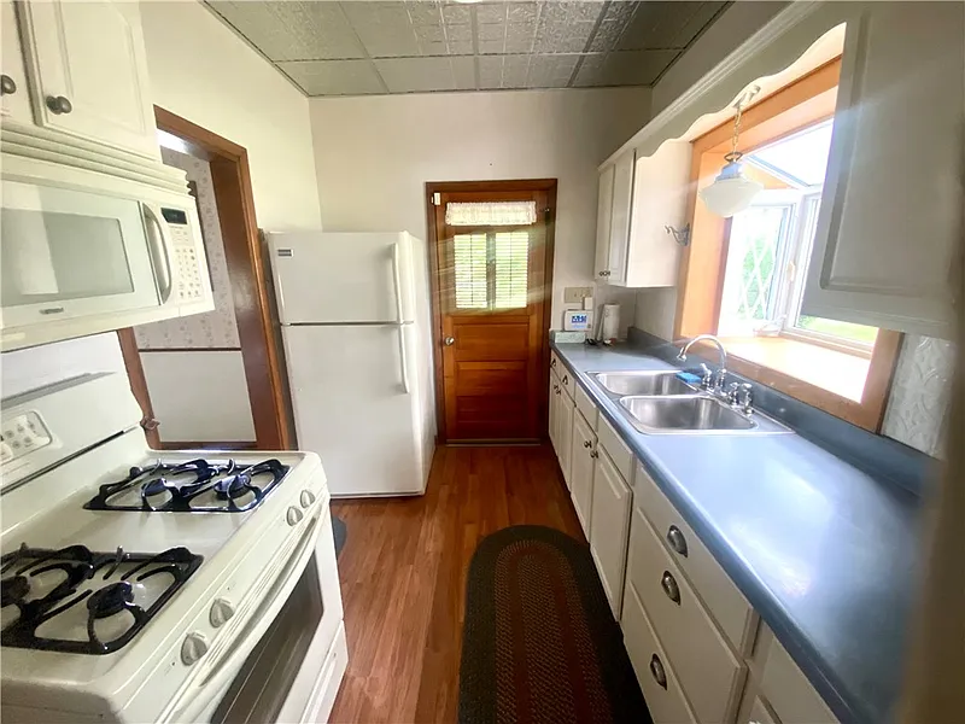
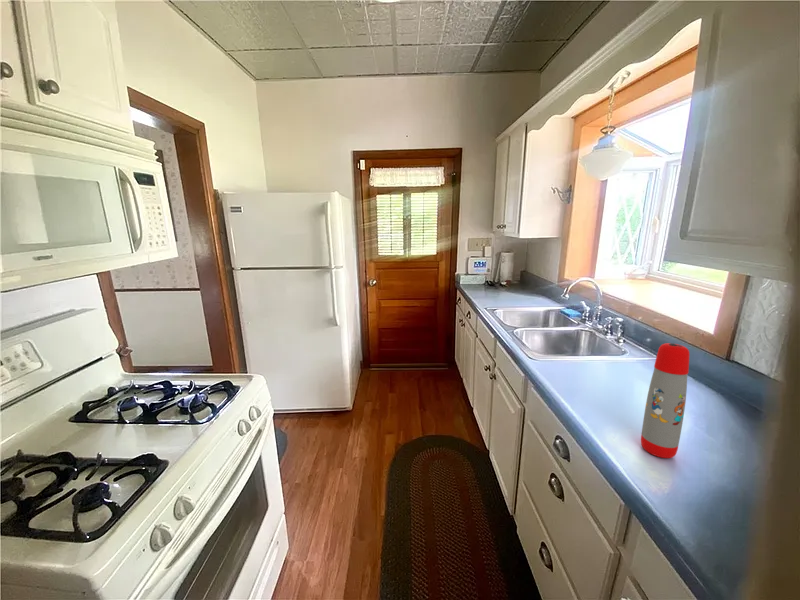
+ water bottle (665, 399)
